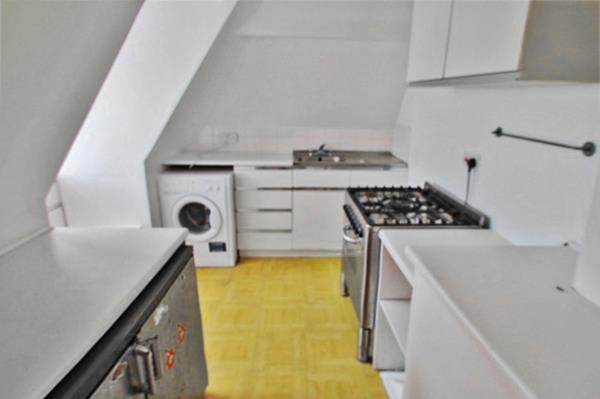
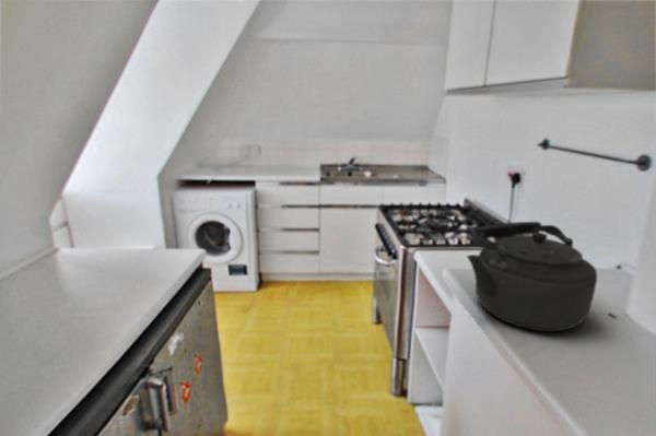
+ kettle (528, 271)
